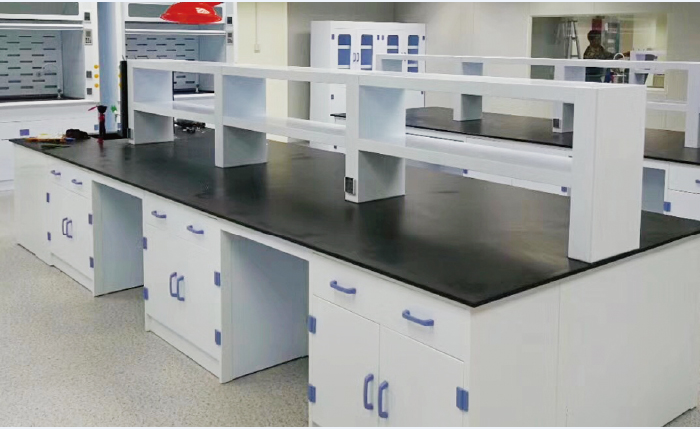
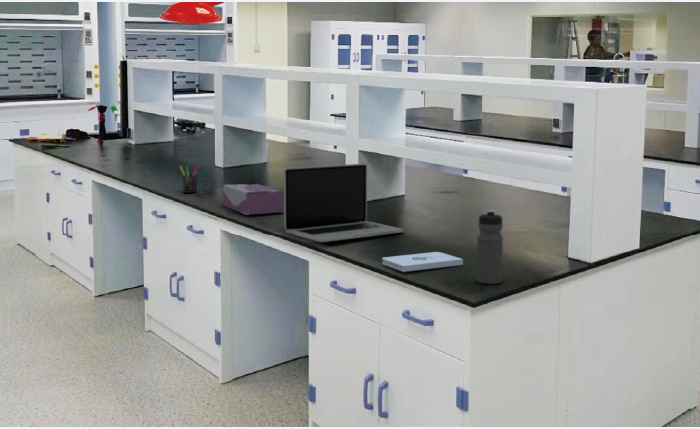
+ pen holder (190, 177)
+ notepad (421, 261)
+ laptop (344, 201)
+ water bottle (489, 245)
+ tissue box (253, 198)
